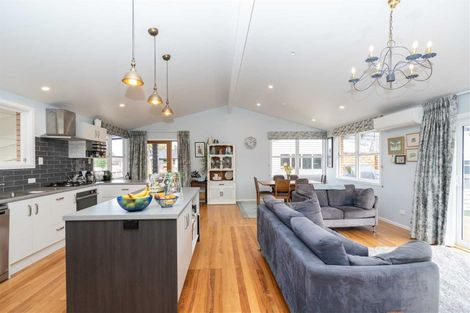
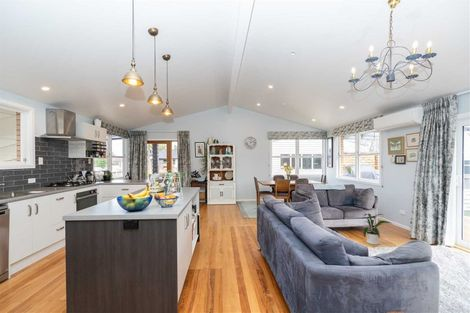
+ house plant (373, 228)
